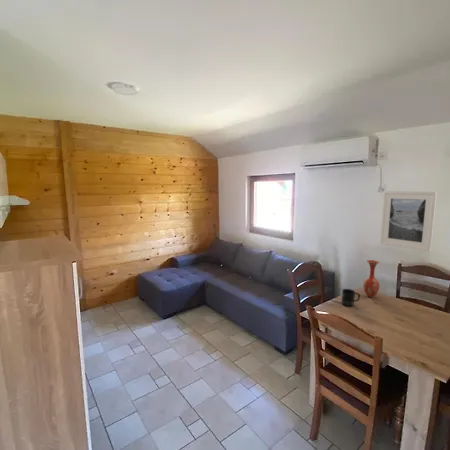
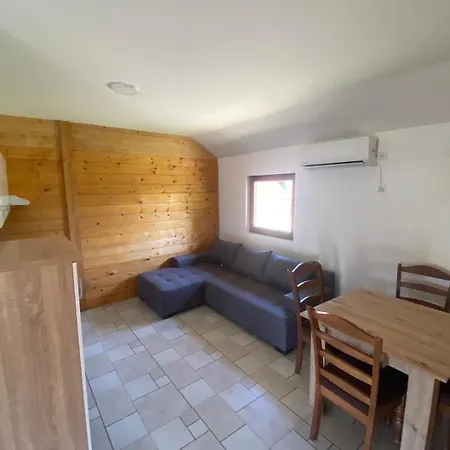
- mug (350, 297)
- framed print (406, 219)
- vase (371, 279)
